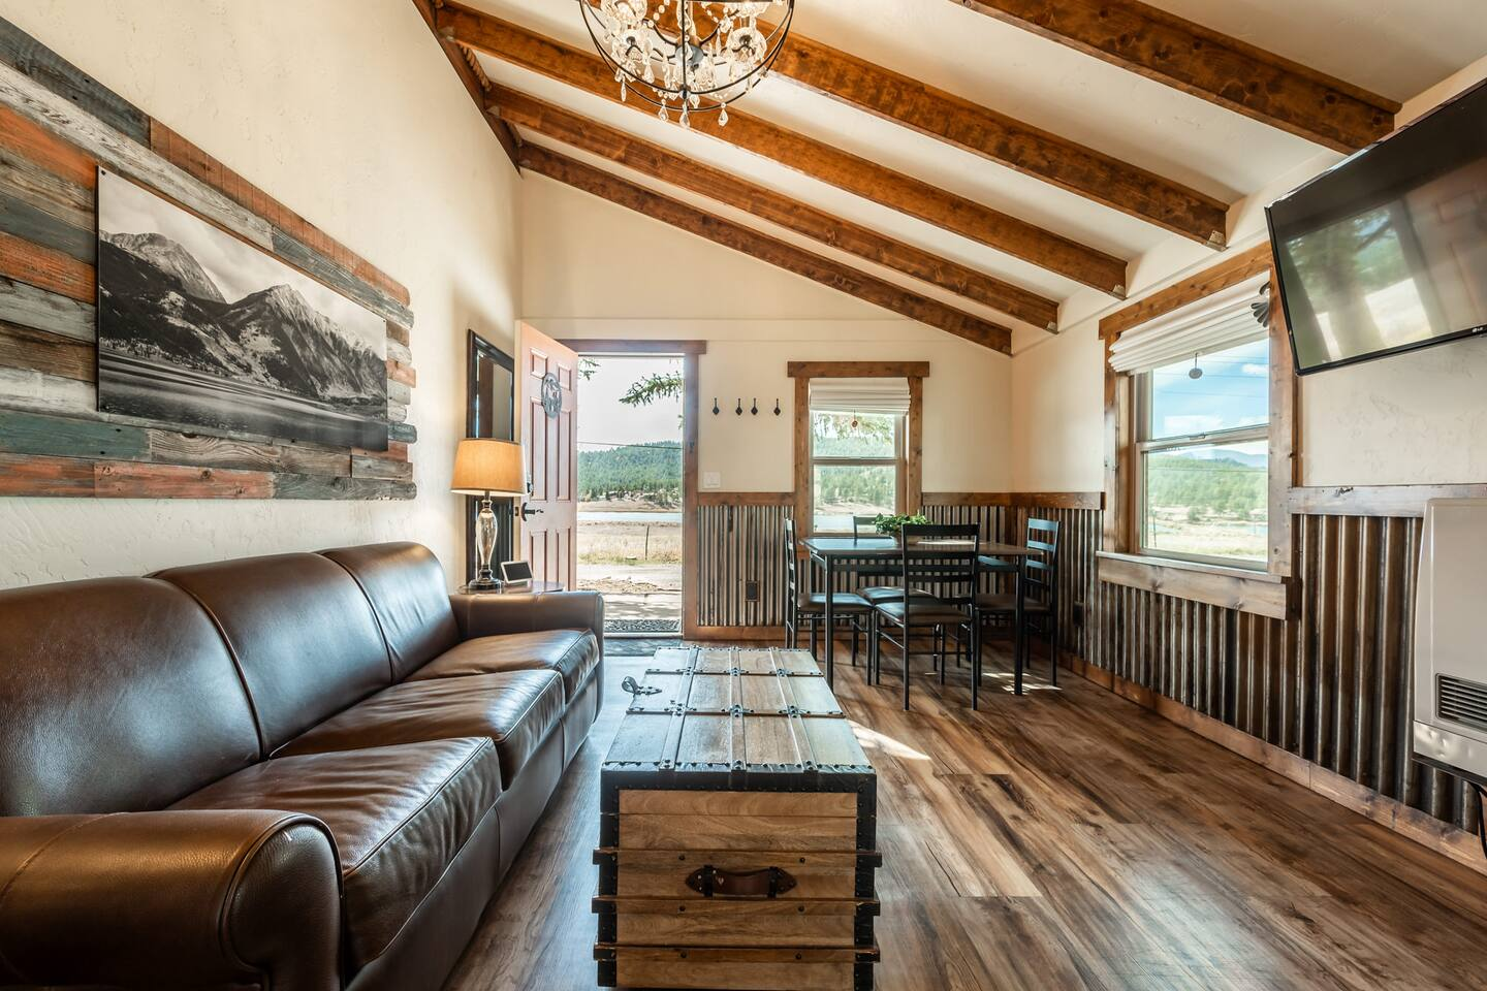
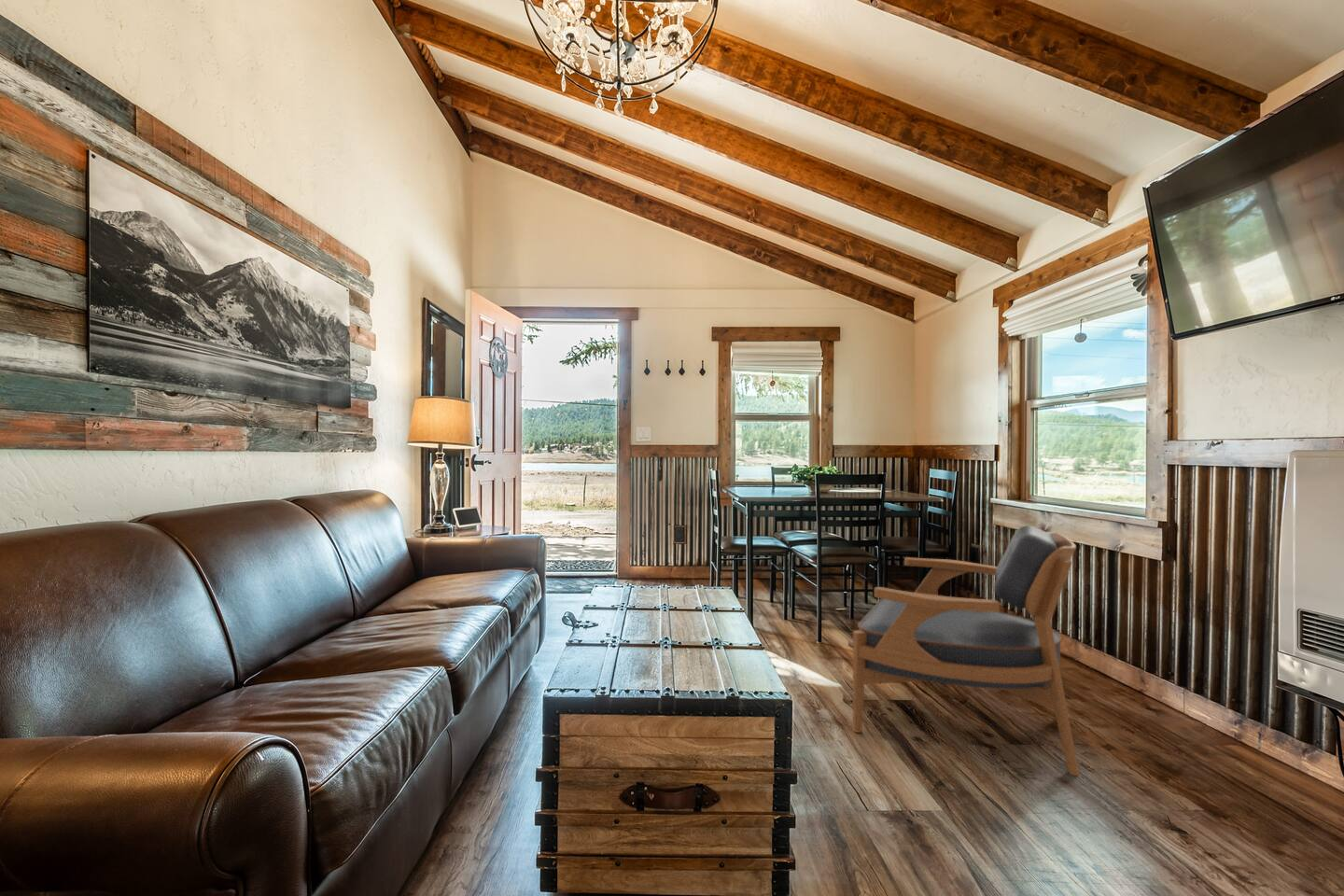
+ armchair (964, 623)
